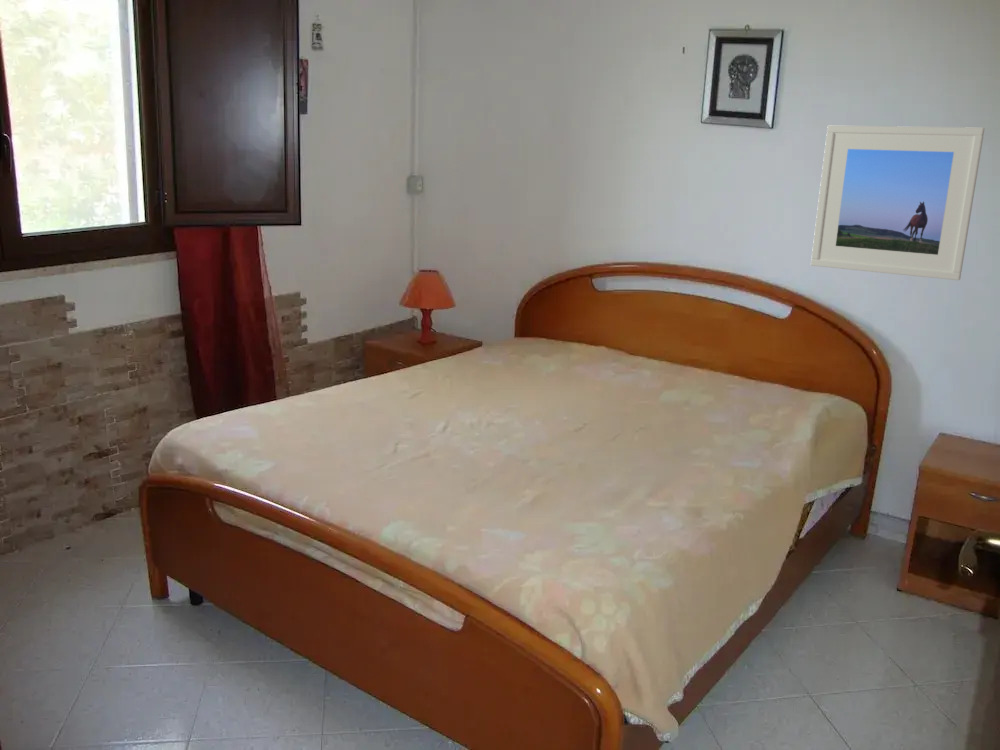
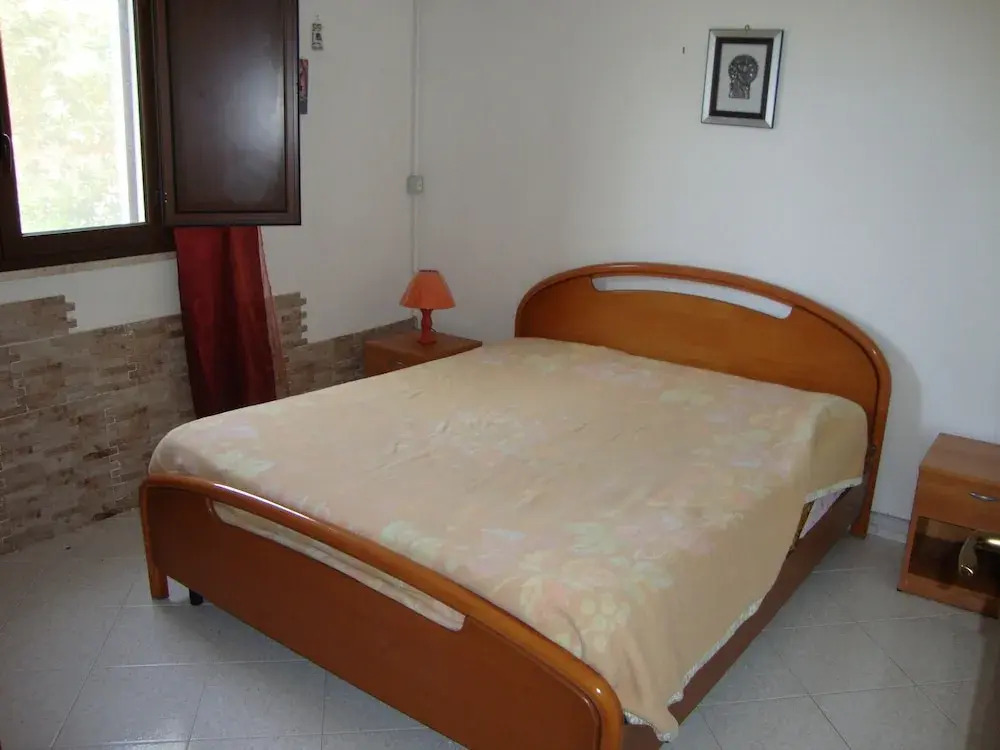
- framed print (892, 200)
